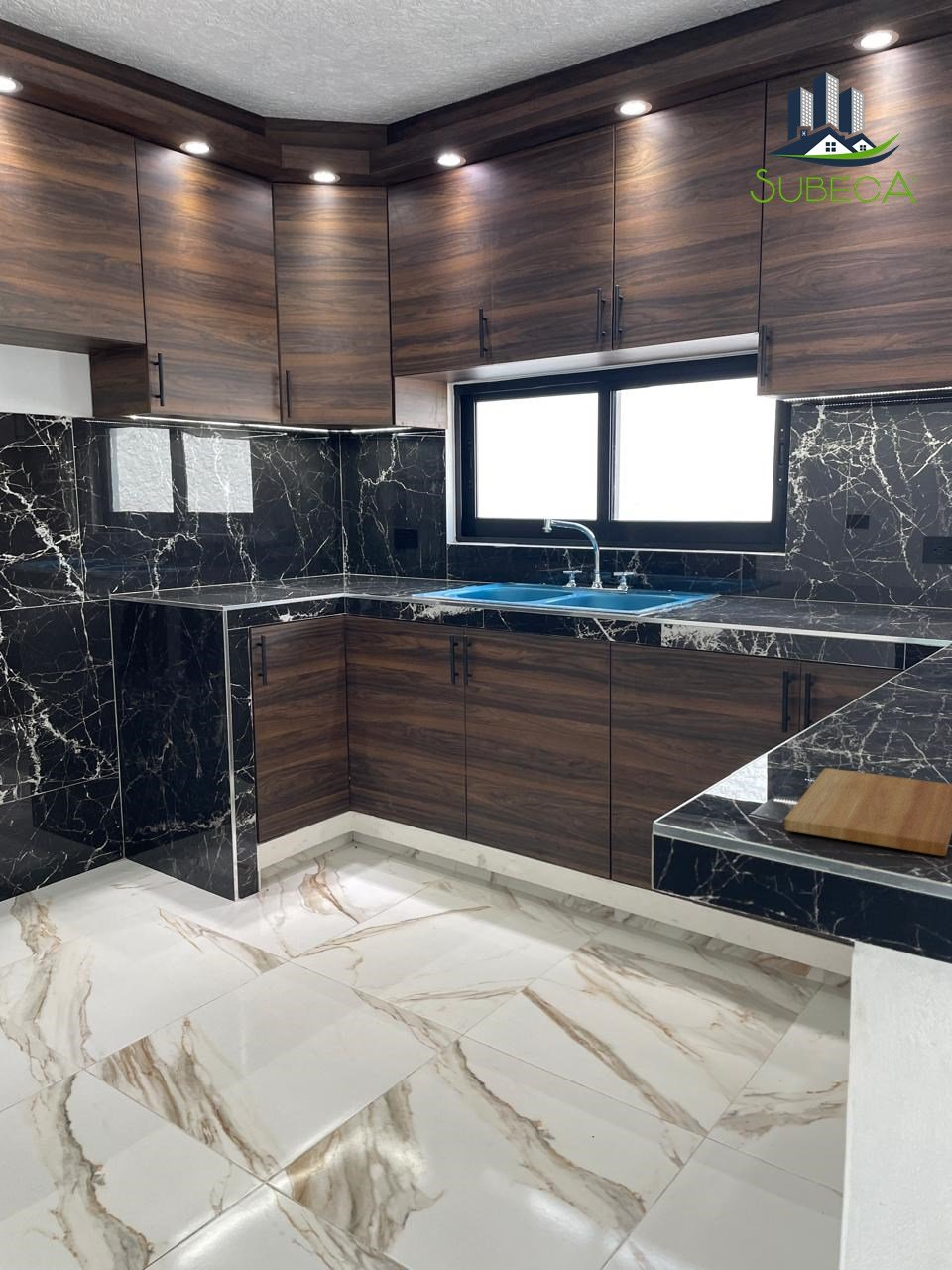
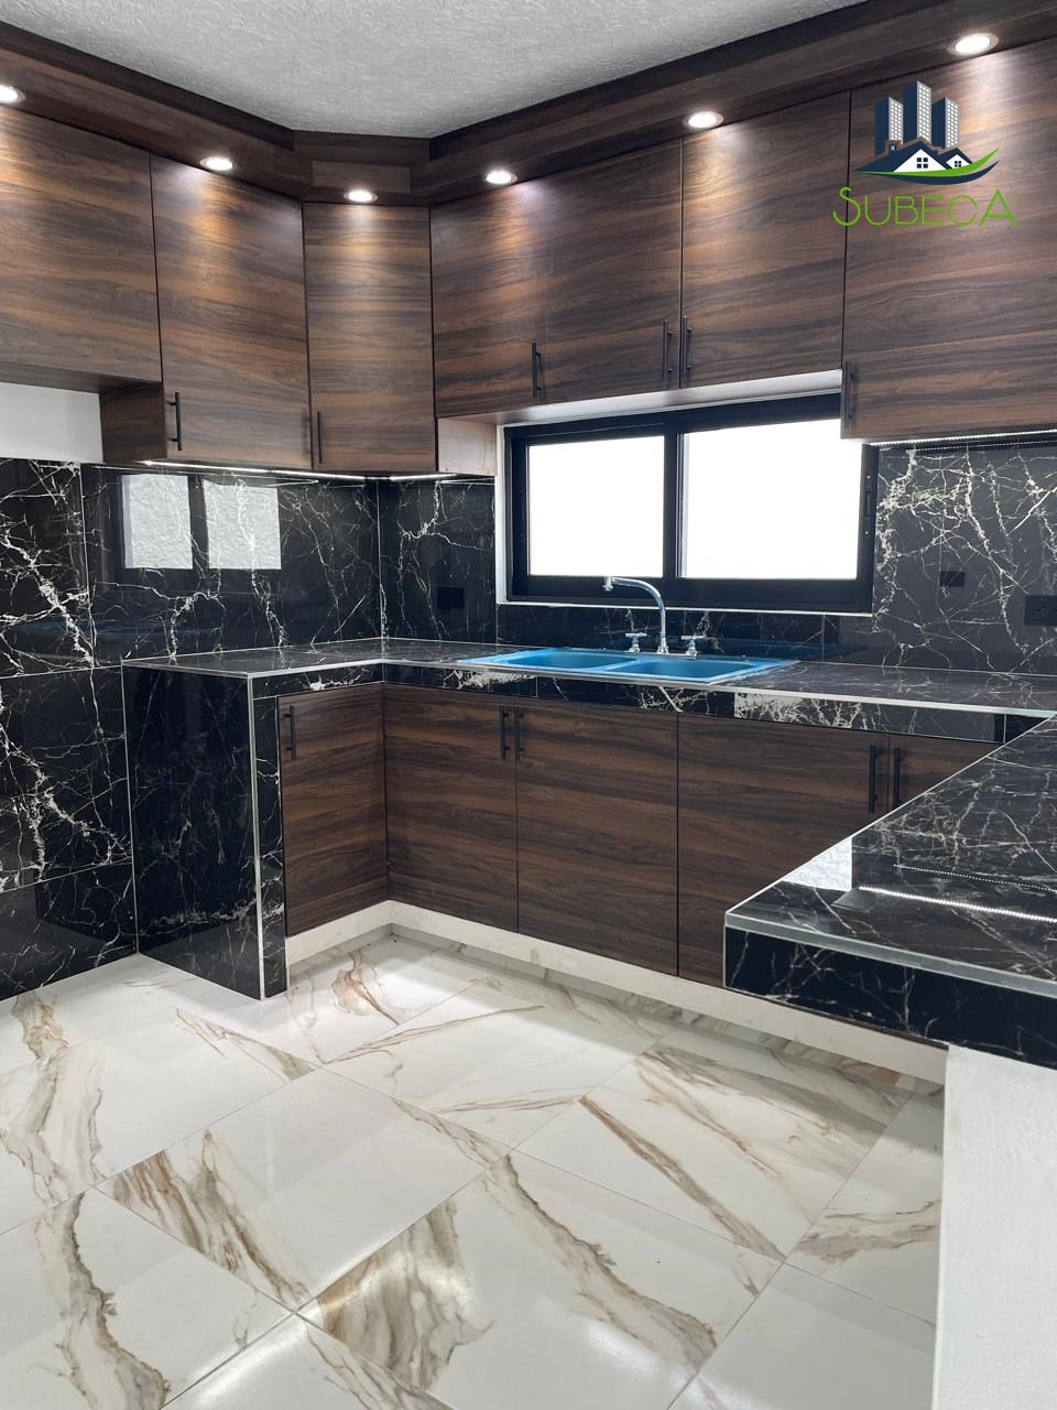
- cutting board (877, 806)
